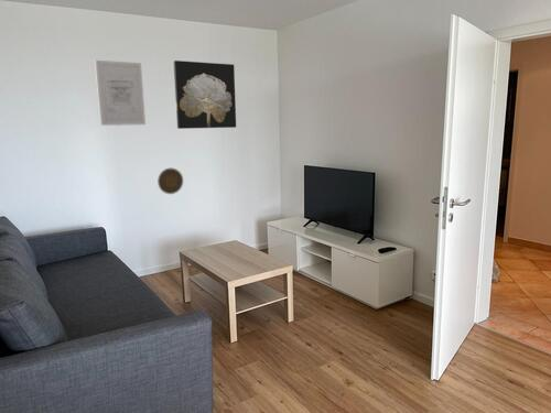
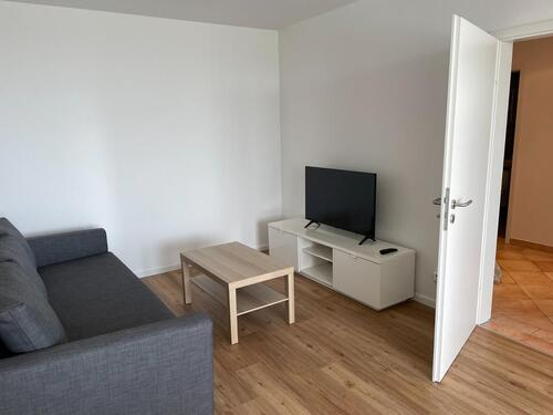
- wall art (206, 96)
- decorative plate (171, 181)
- wall art (120, 94)
